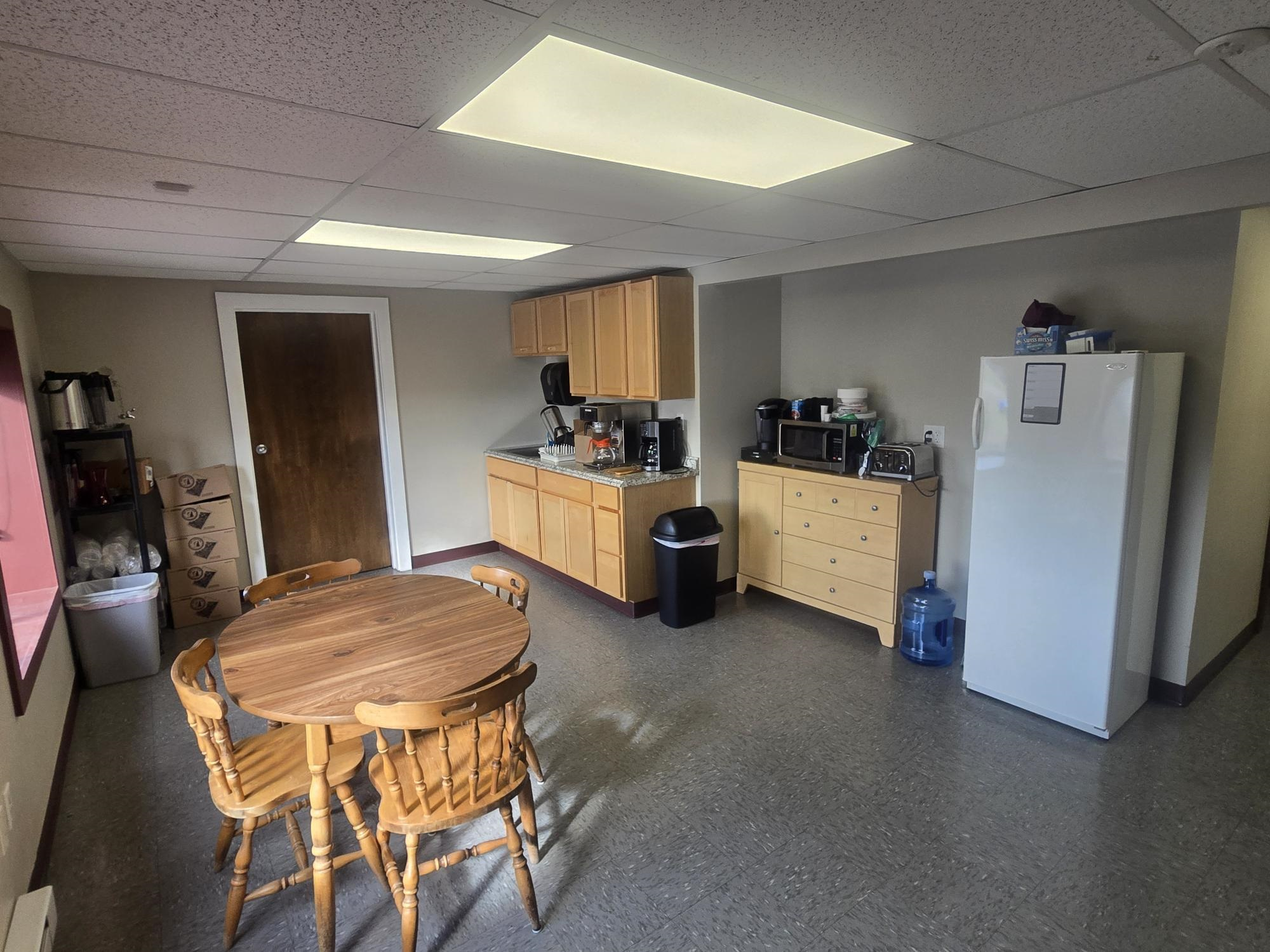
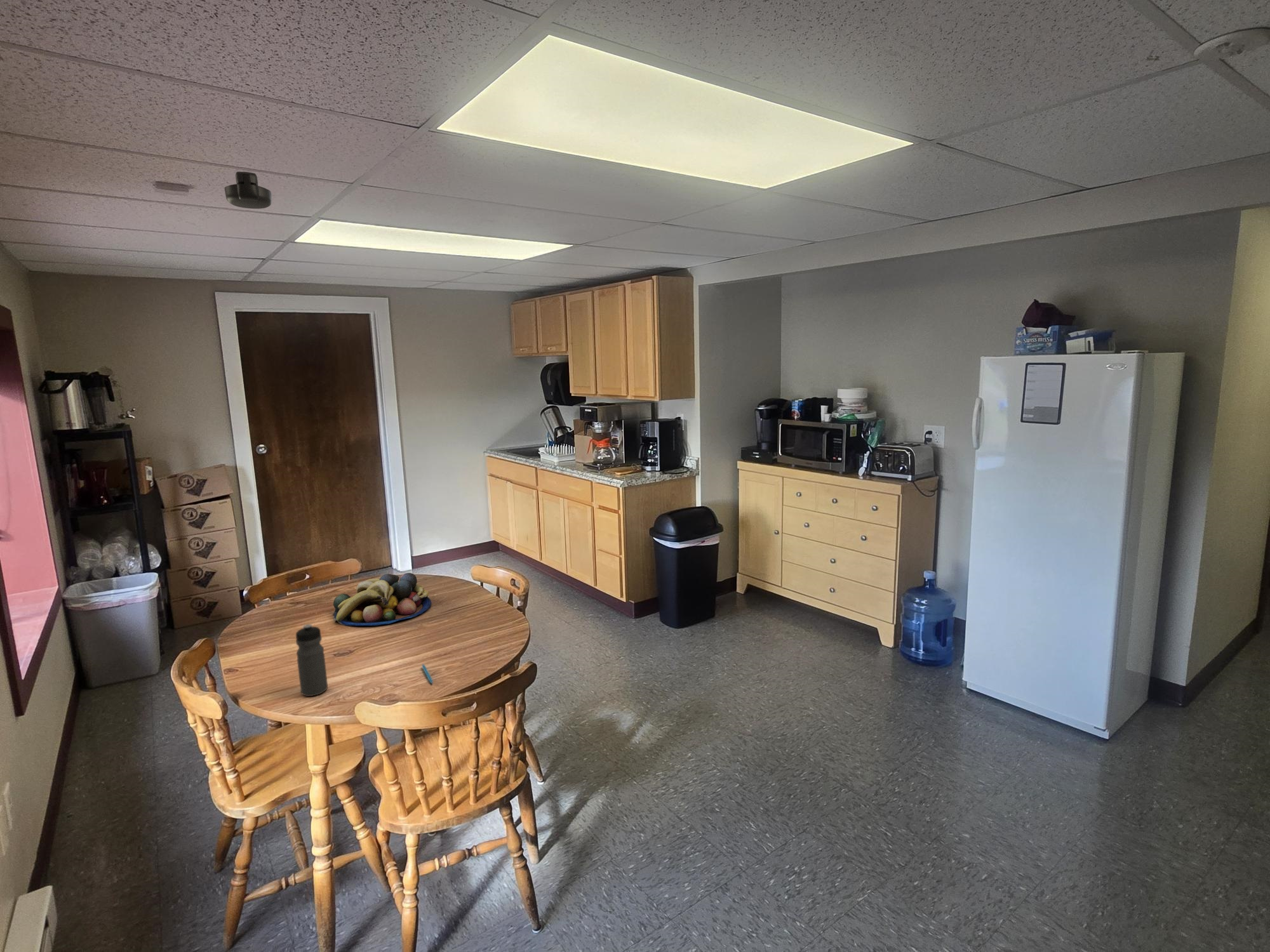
+ pen (427, 673)
+ water bottle (311, 658)
+ fruit bowl (382, 594)
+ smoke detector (248, 188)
